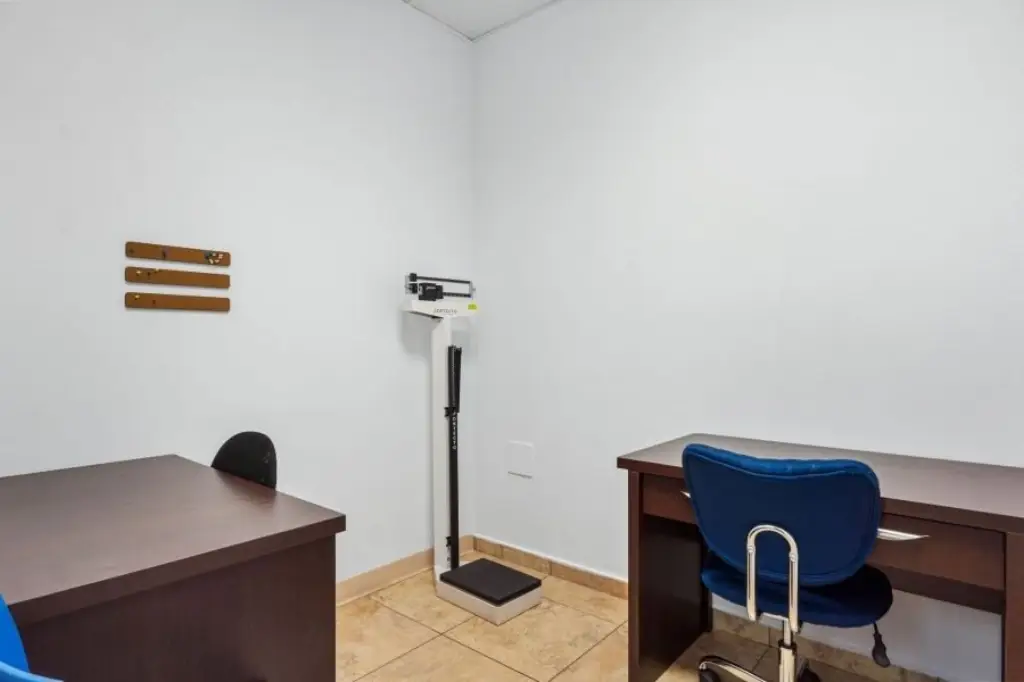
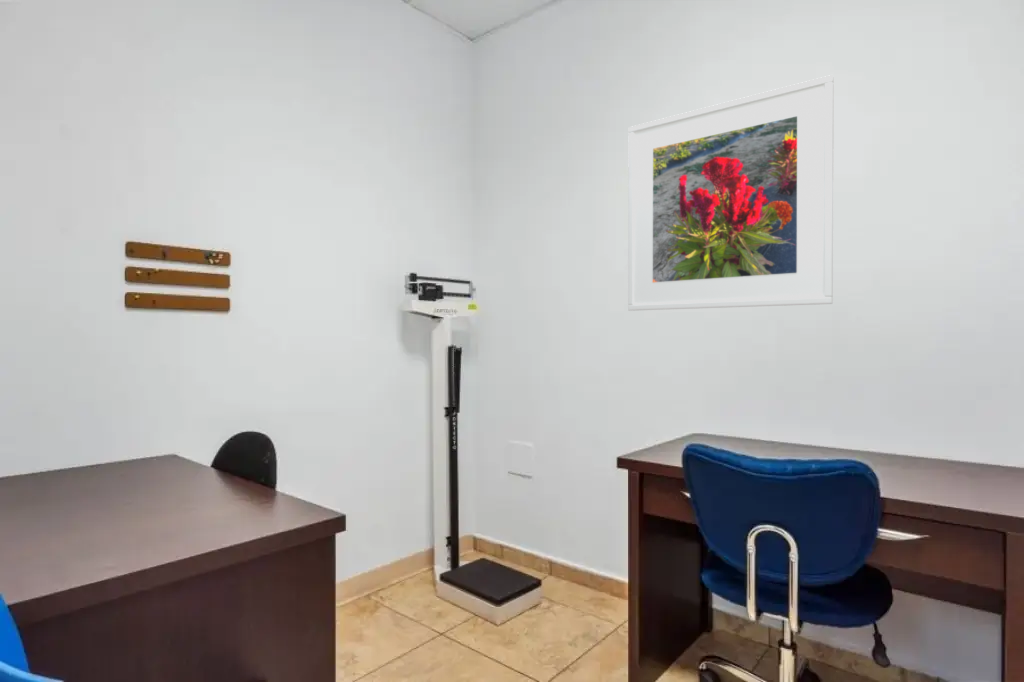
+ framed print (719, 206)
